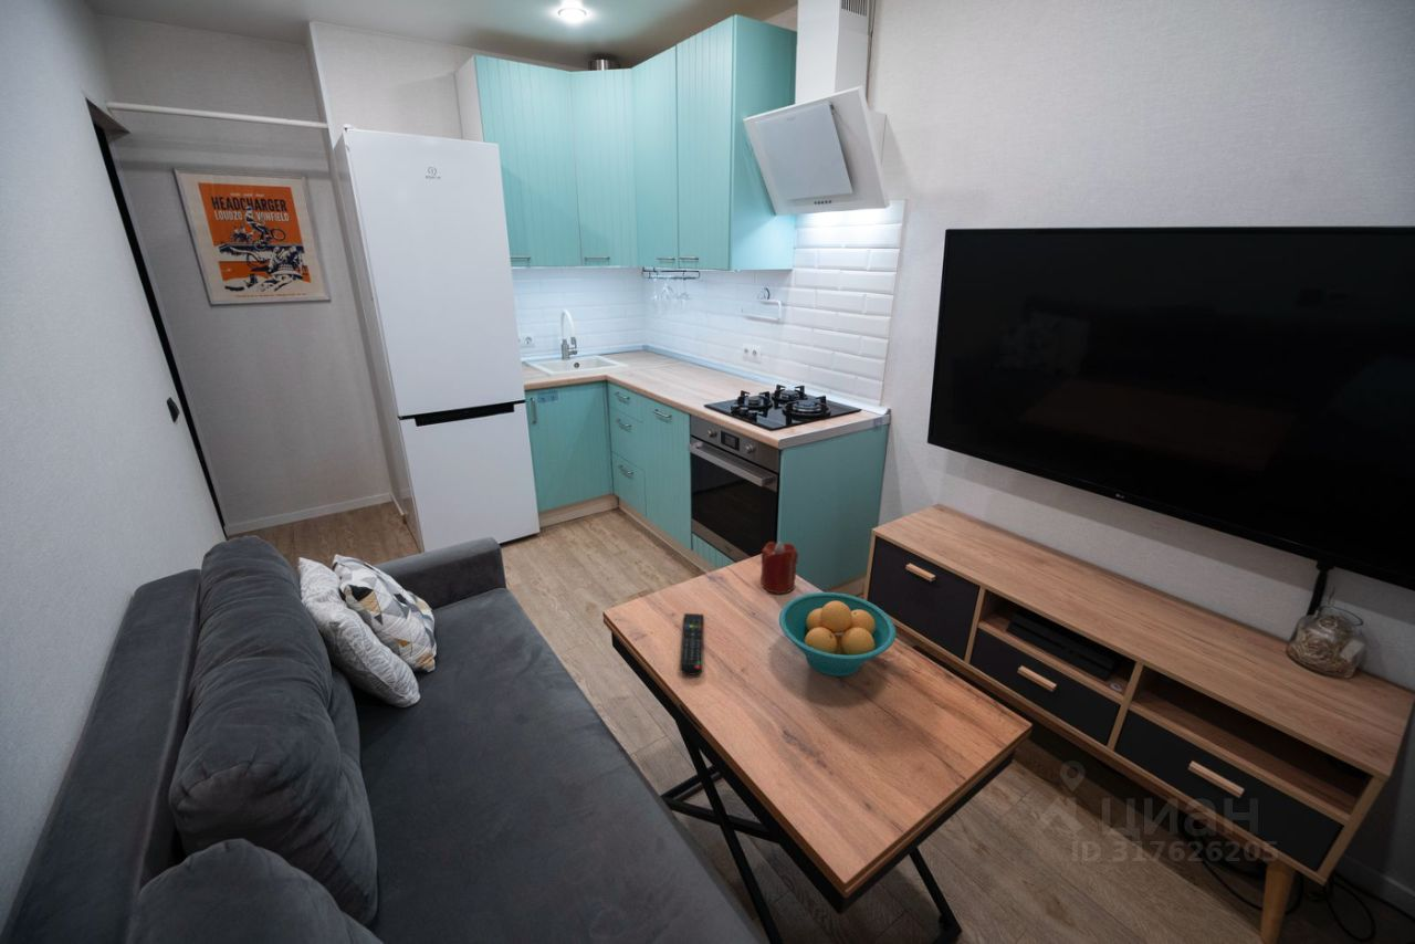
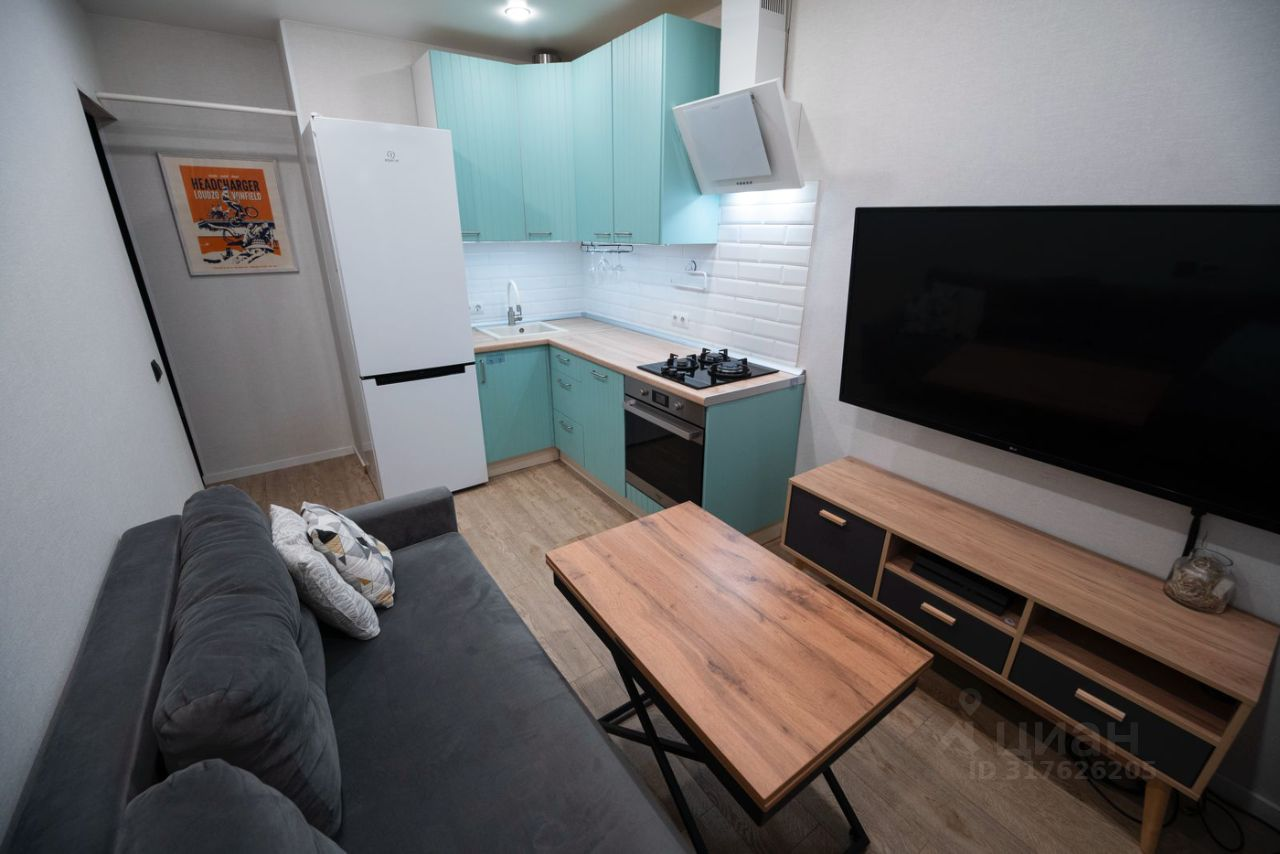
- fruit bowl (835, 632)
- candle (778, 563)
- remote control (692, 641)
